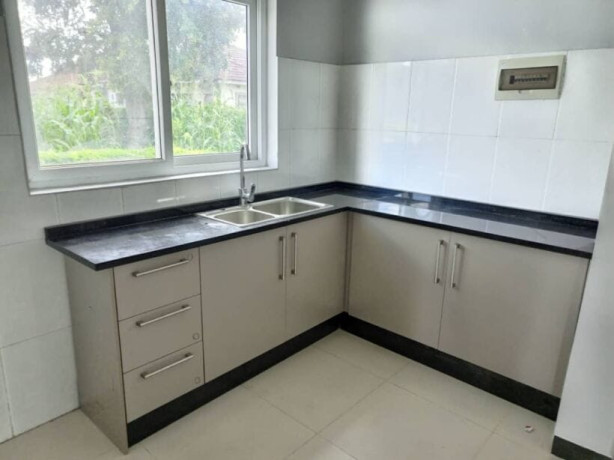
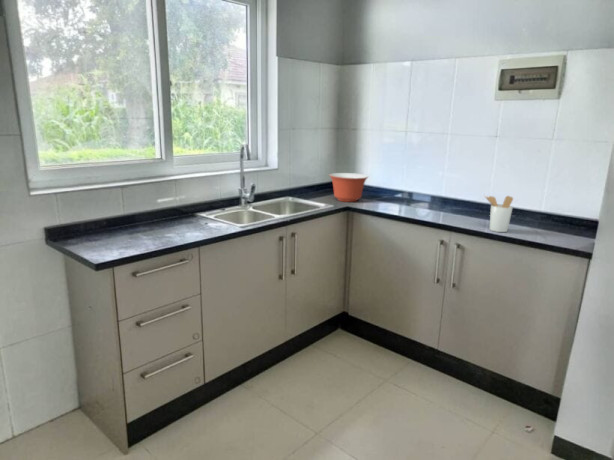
+ utensil holder (496, 212)
+ mixing bowl (348, 187)
